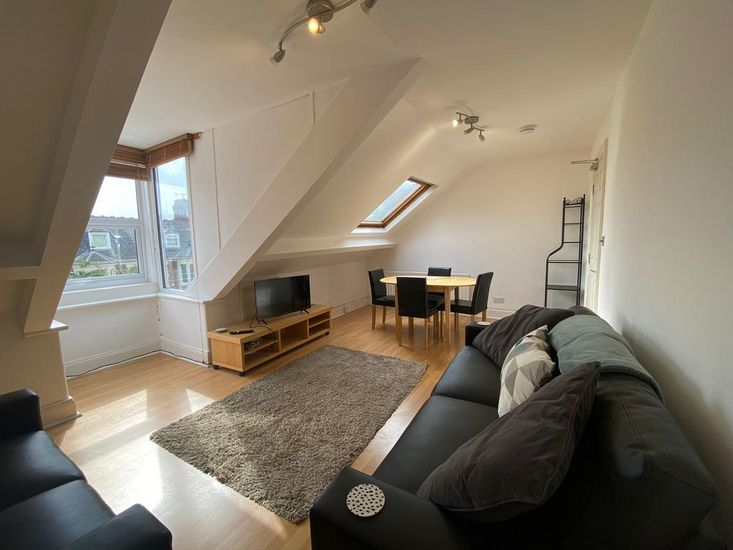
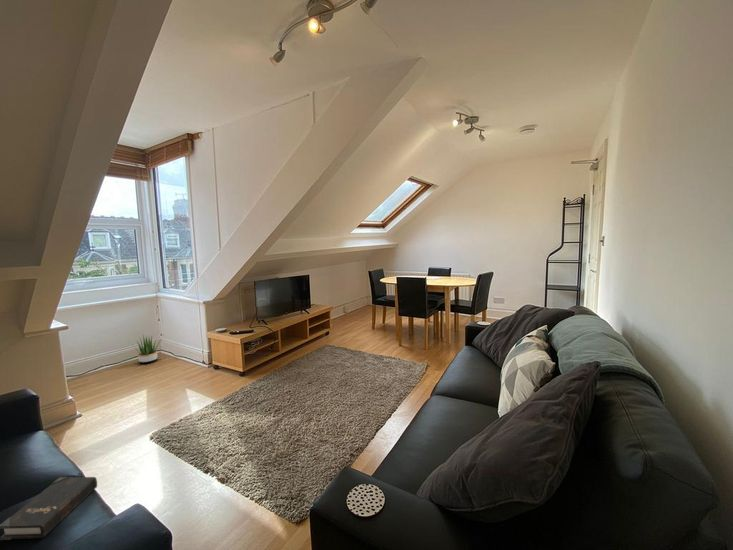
+ potted plant (147, 347)
+ hardback book (52, 505)
